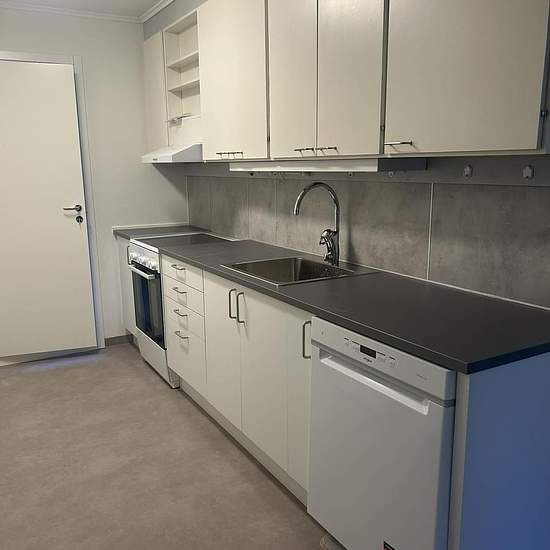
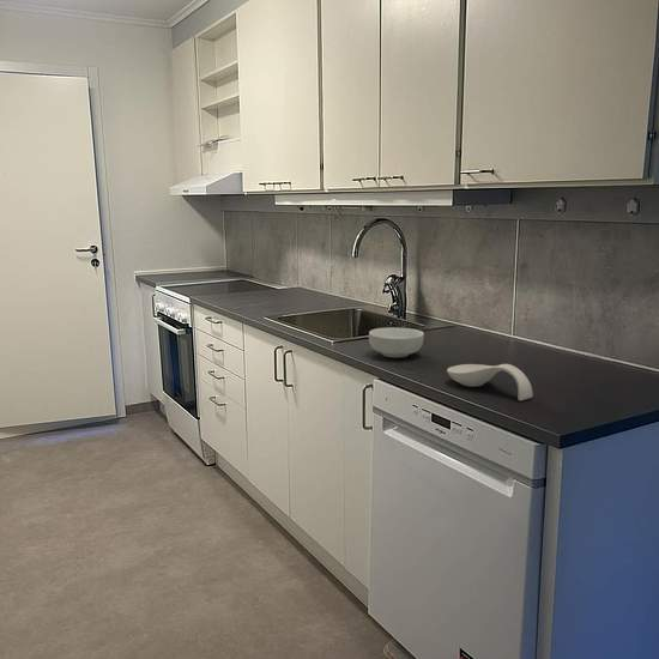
+ cereal bowl (395, 343)
+ spoon rest (489, 374)
